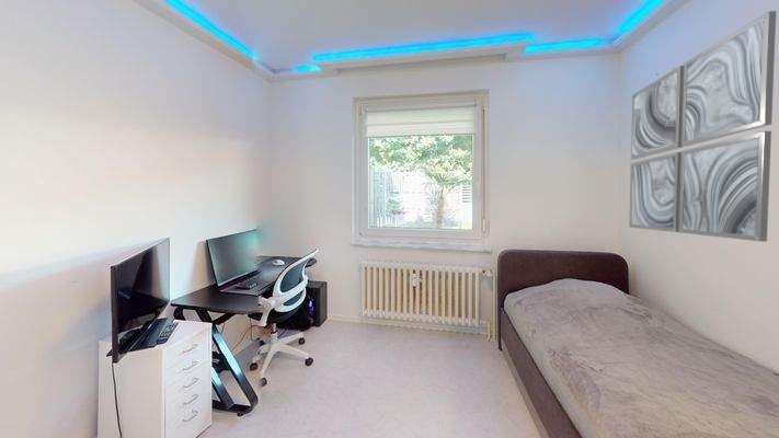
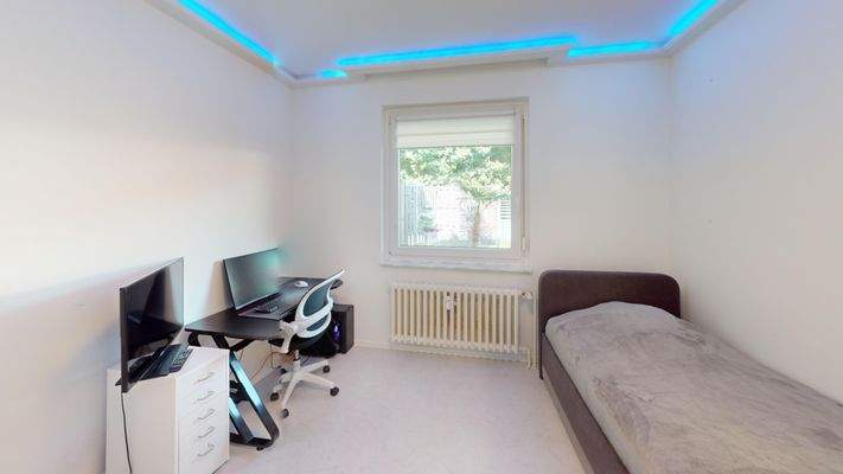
- wall art (681, 147)
